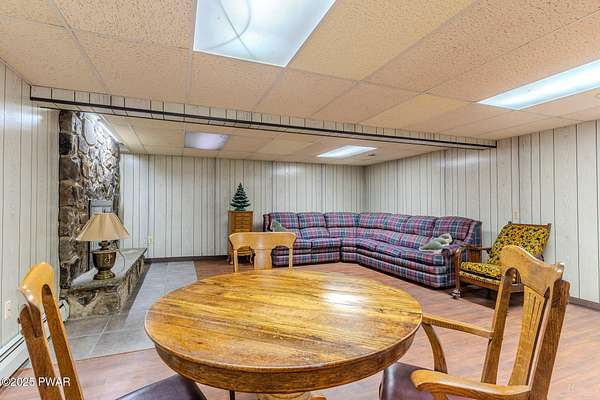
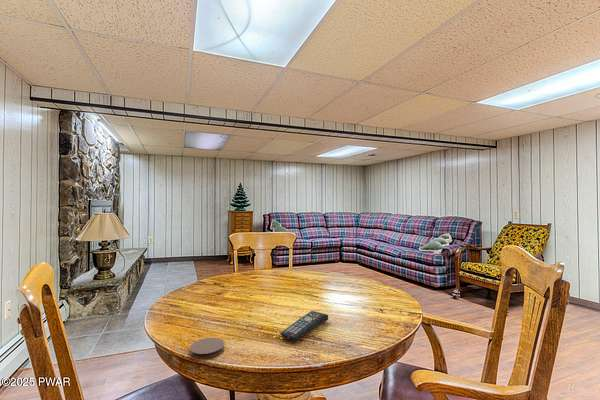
+ coaster (207, 347)
+ remote control (306, 324)
